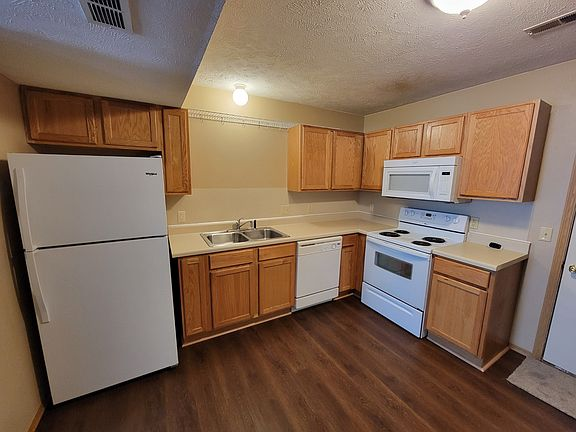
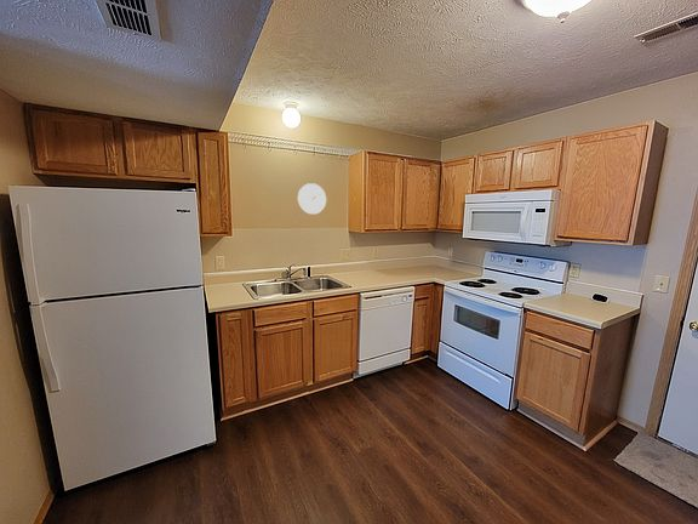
+ wall clock (311, 199)
